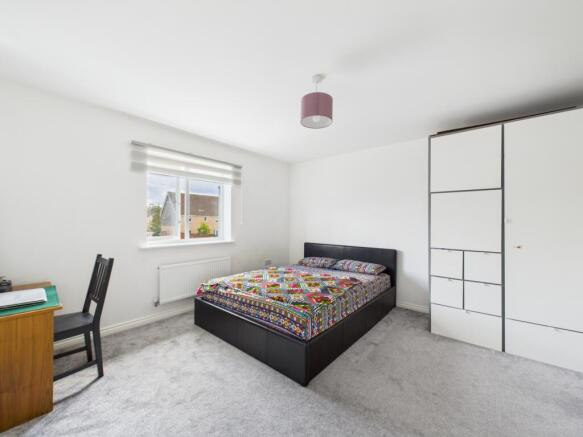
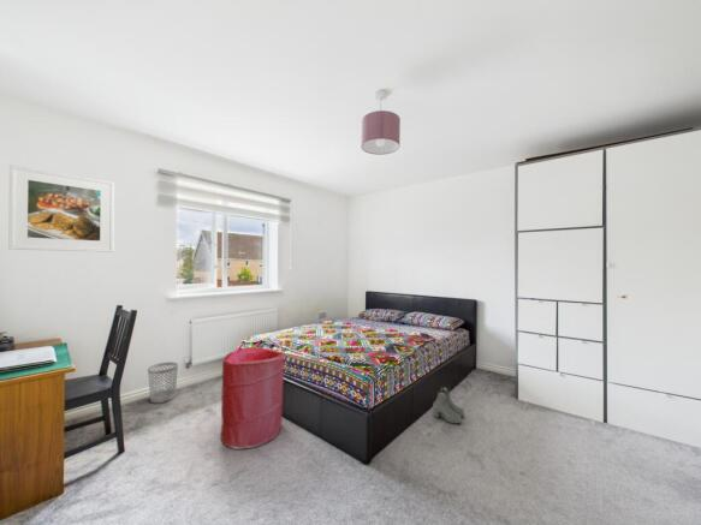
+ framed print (66, 211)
+ wastebasket (162, 381)
+ laundry hamper (254, 390)
+ boots (448, 402)
